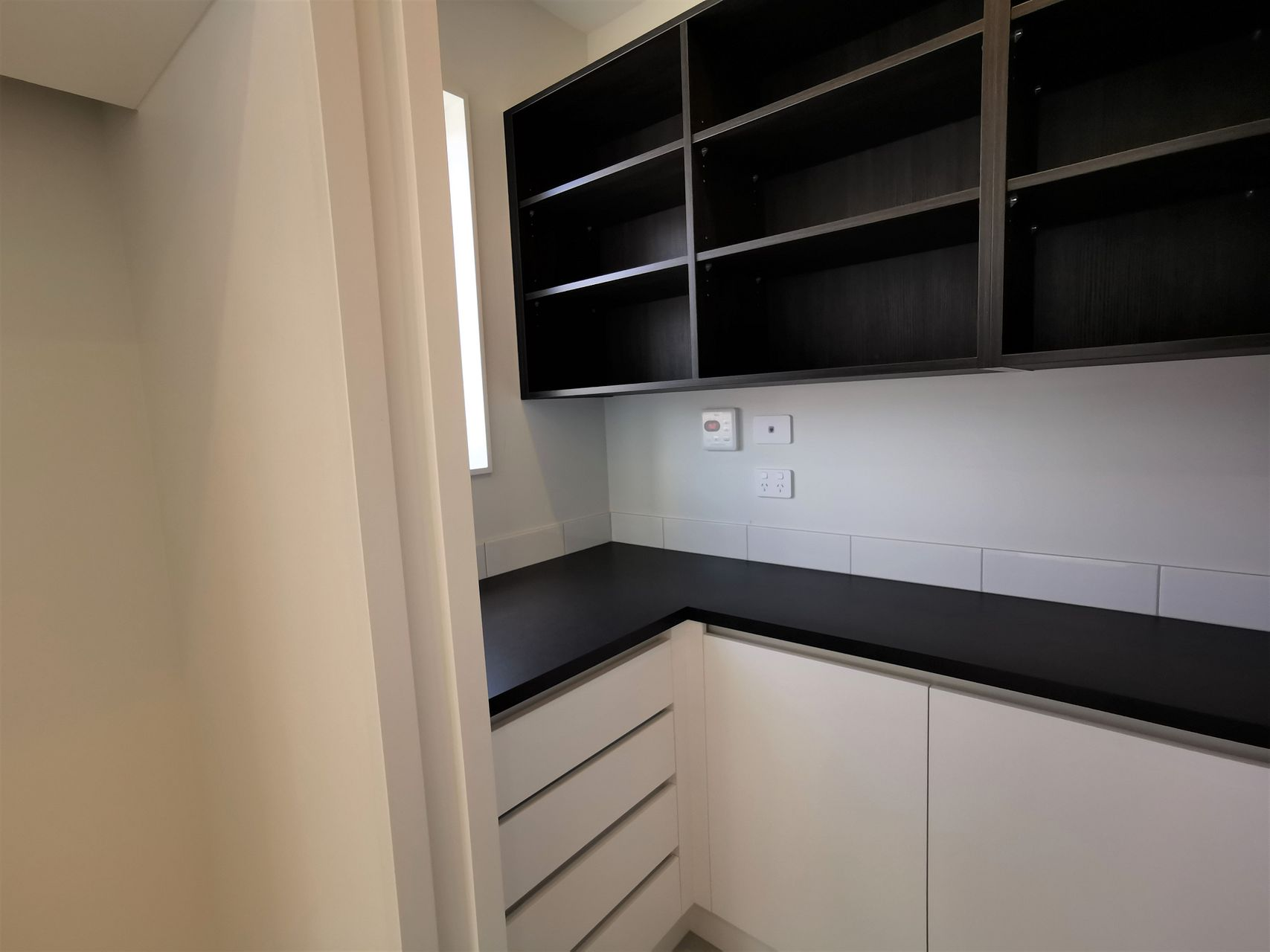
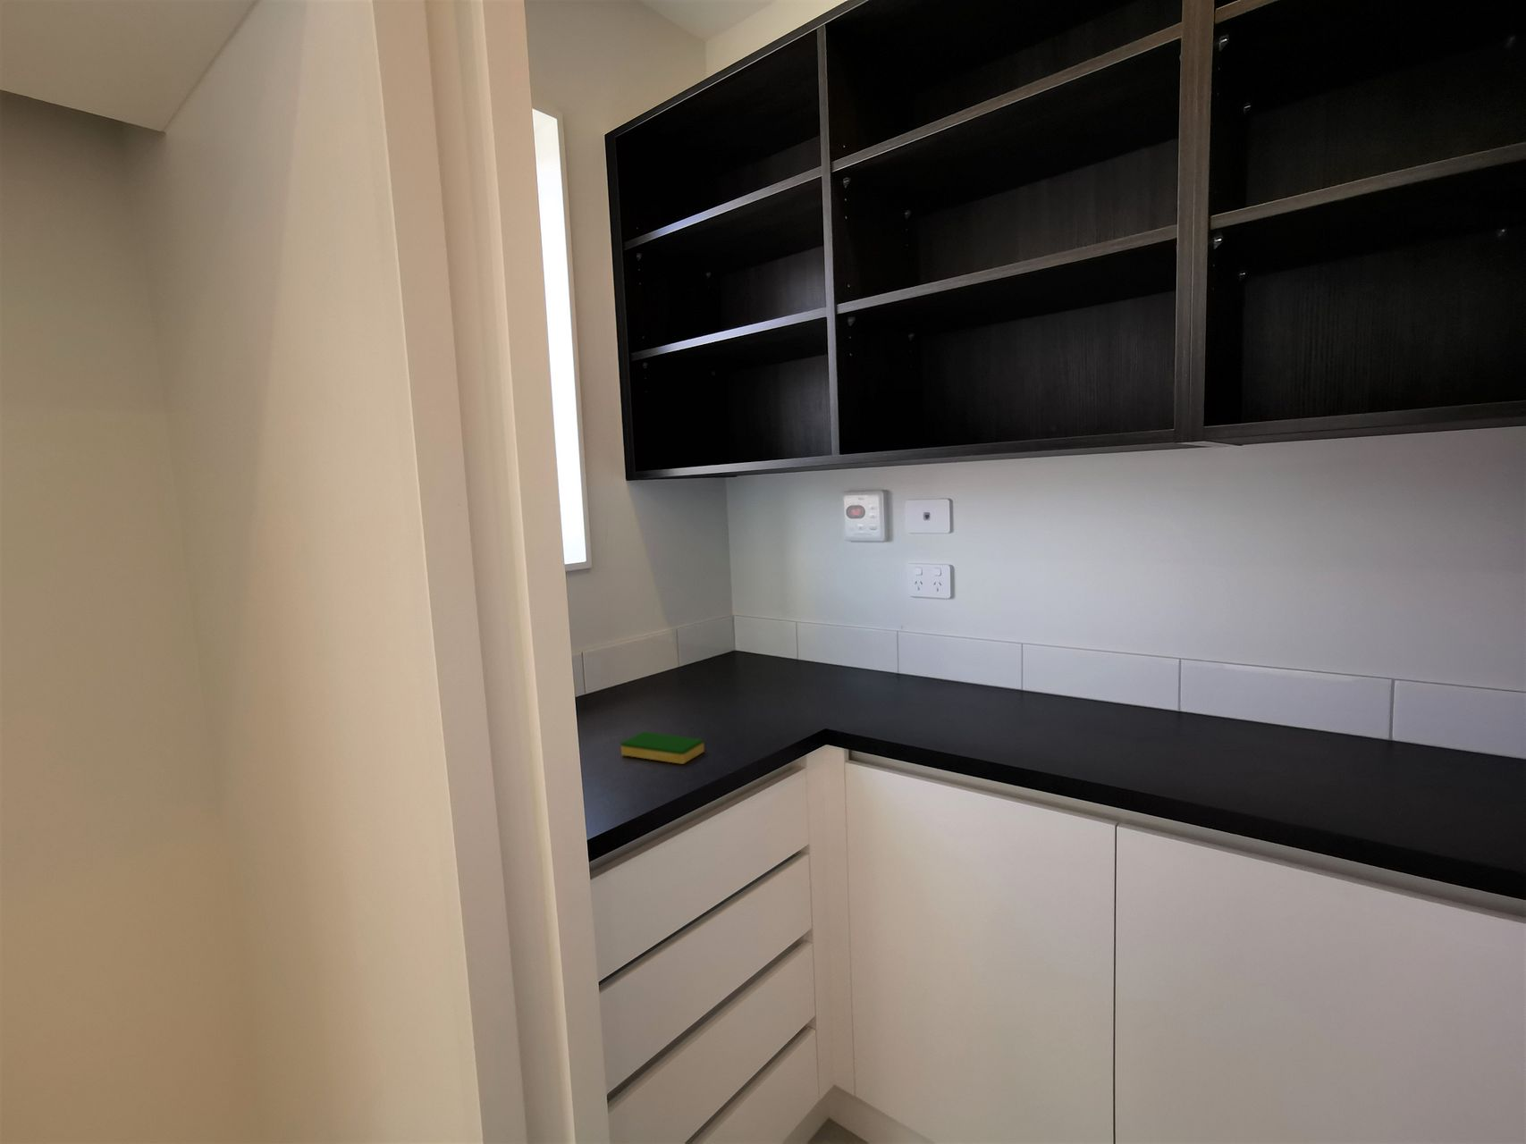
+ dish sponge (662, 747)
